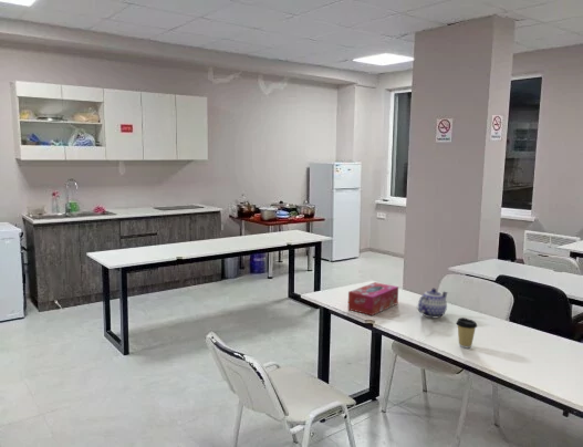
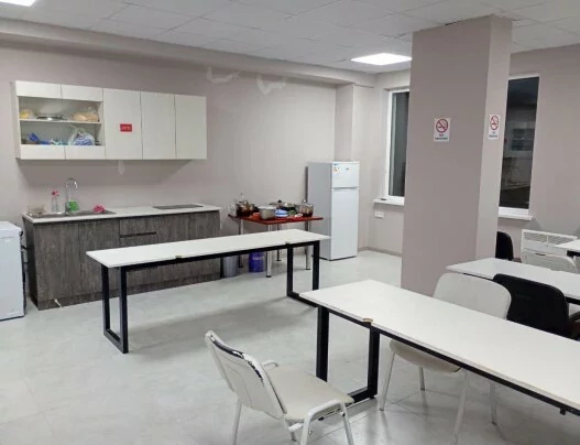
- tissue box (373, 298)
- coffee cup (466, 333)
- teapot (433, 301)
